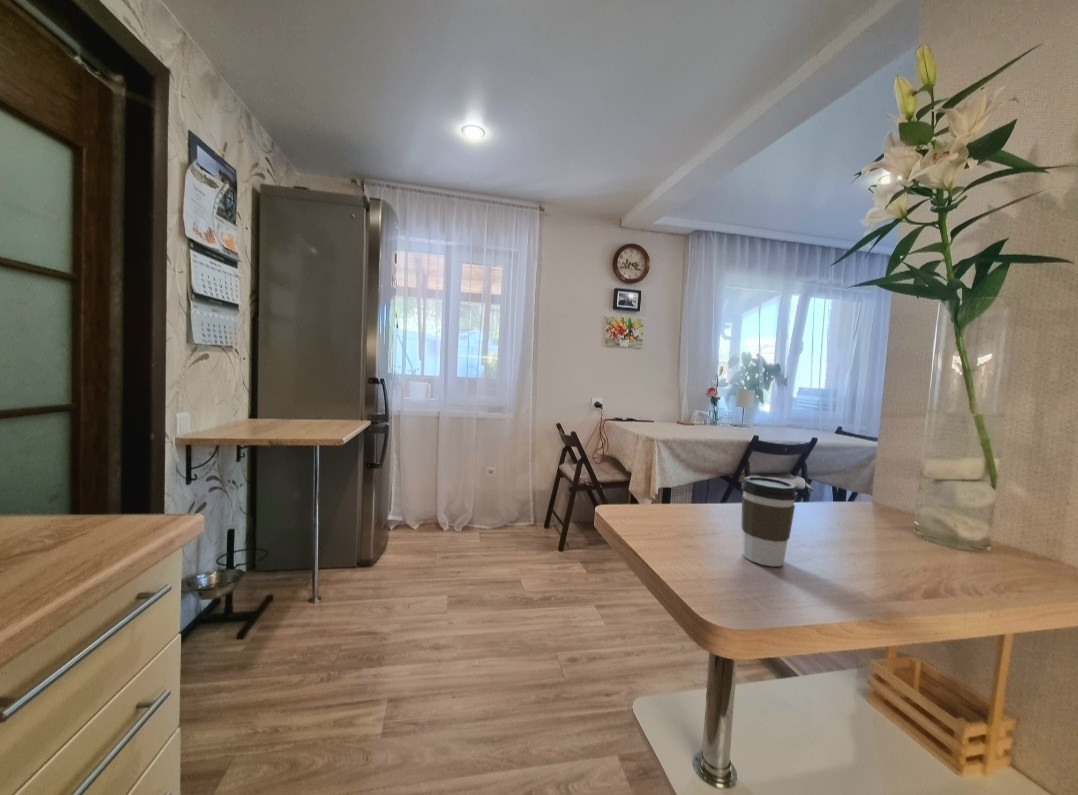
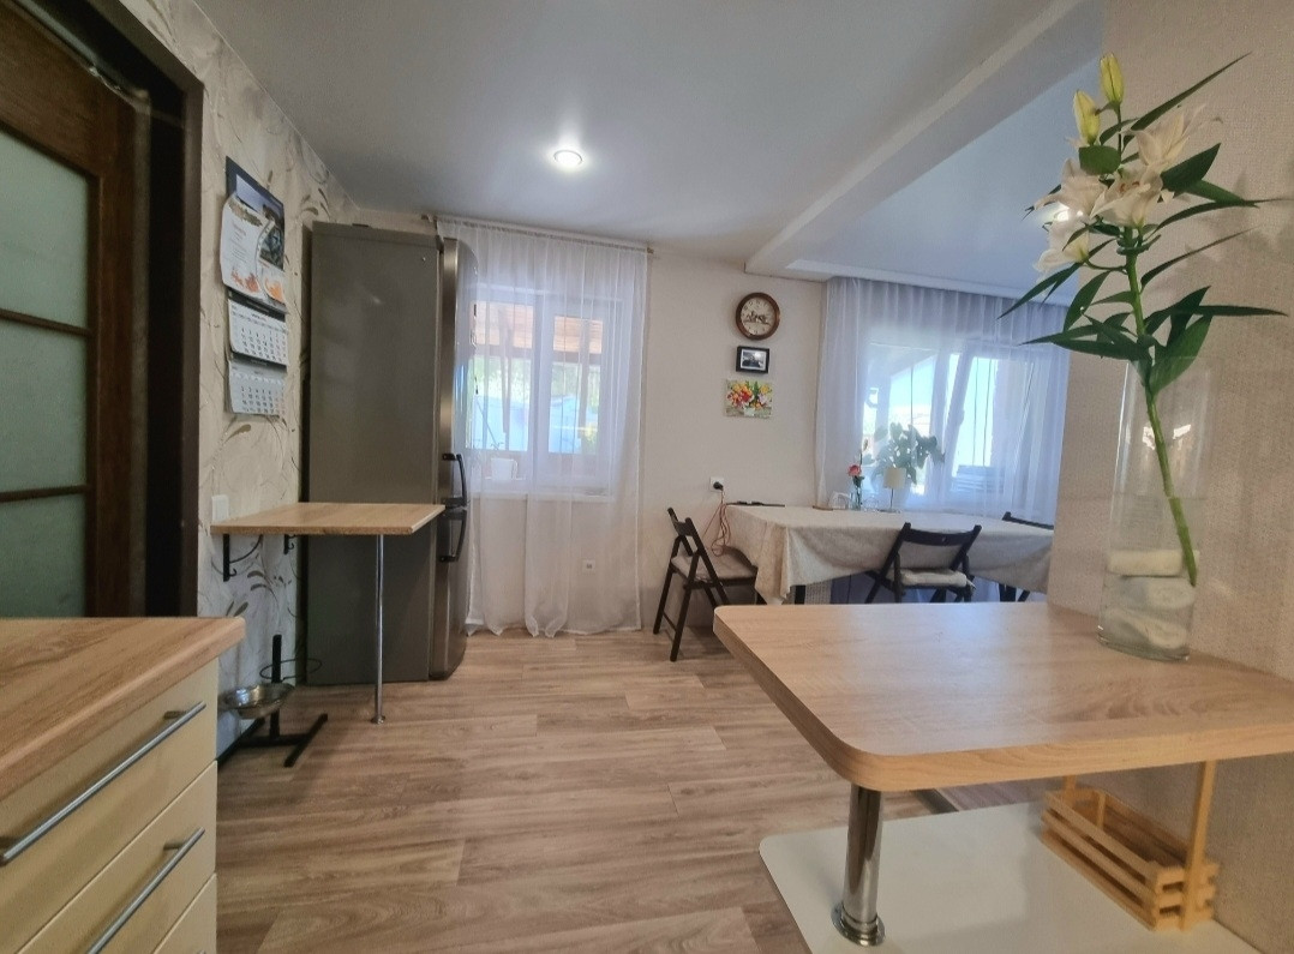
- coffee cup (765, 520)
